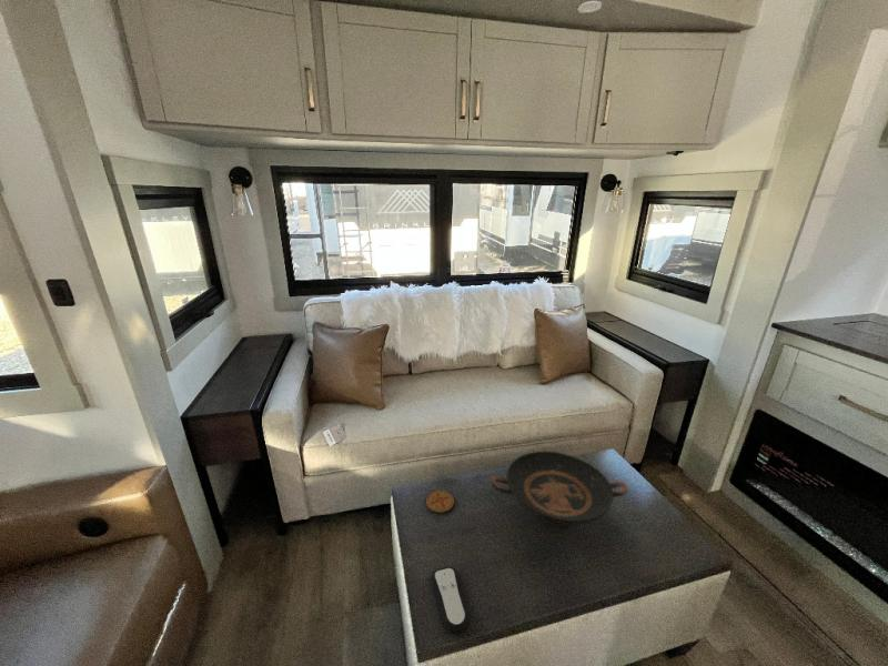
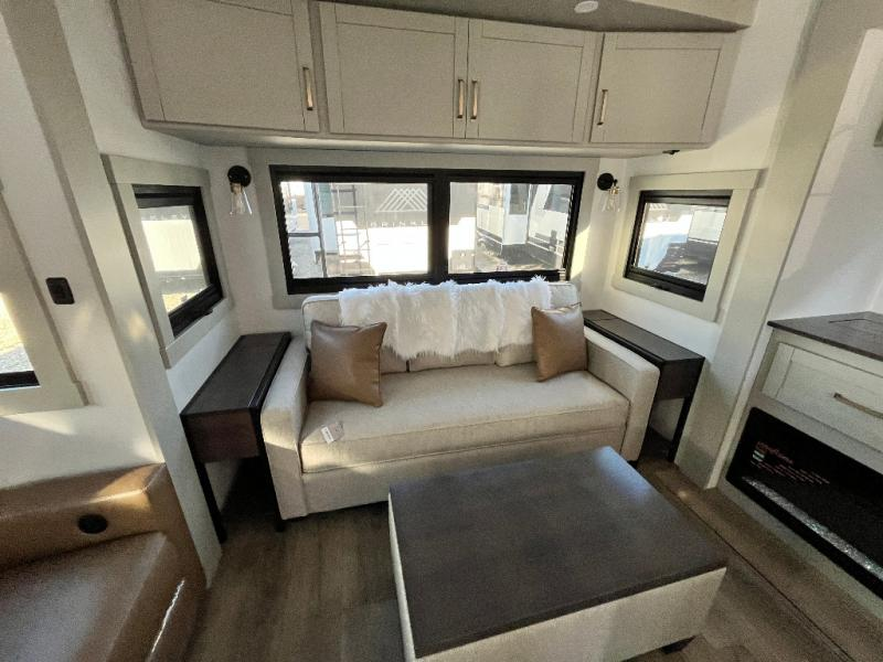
- remote control (450, 596)
- decorative bowl (556, 495)
- coaster (440, 501)
